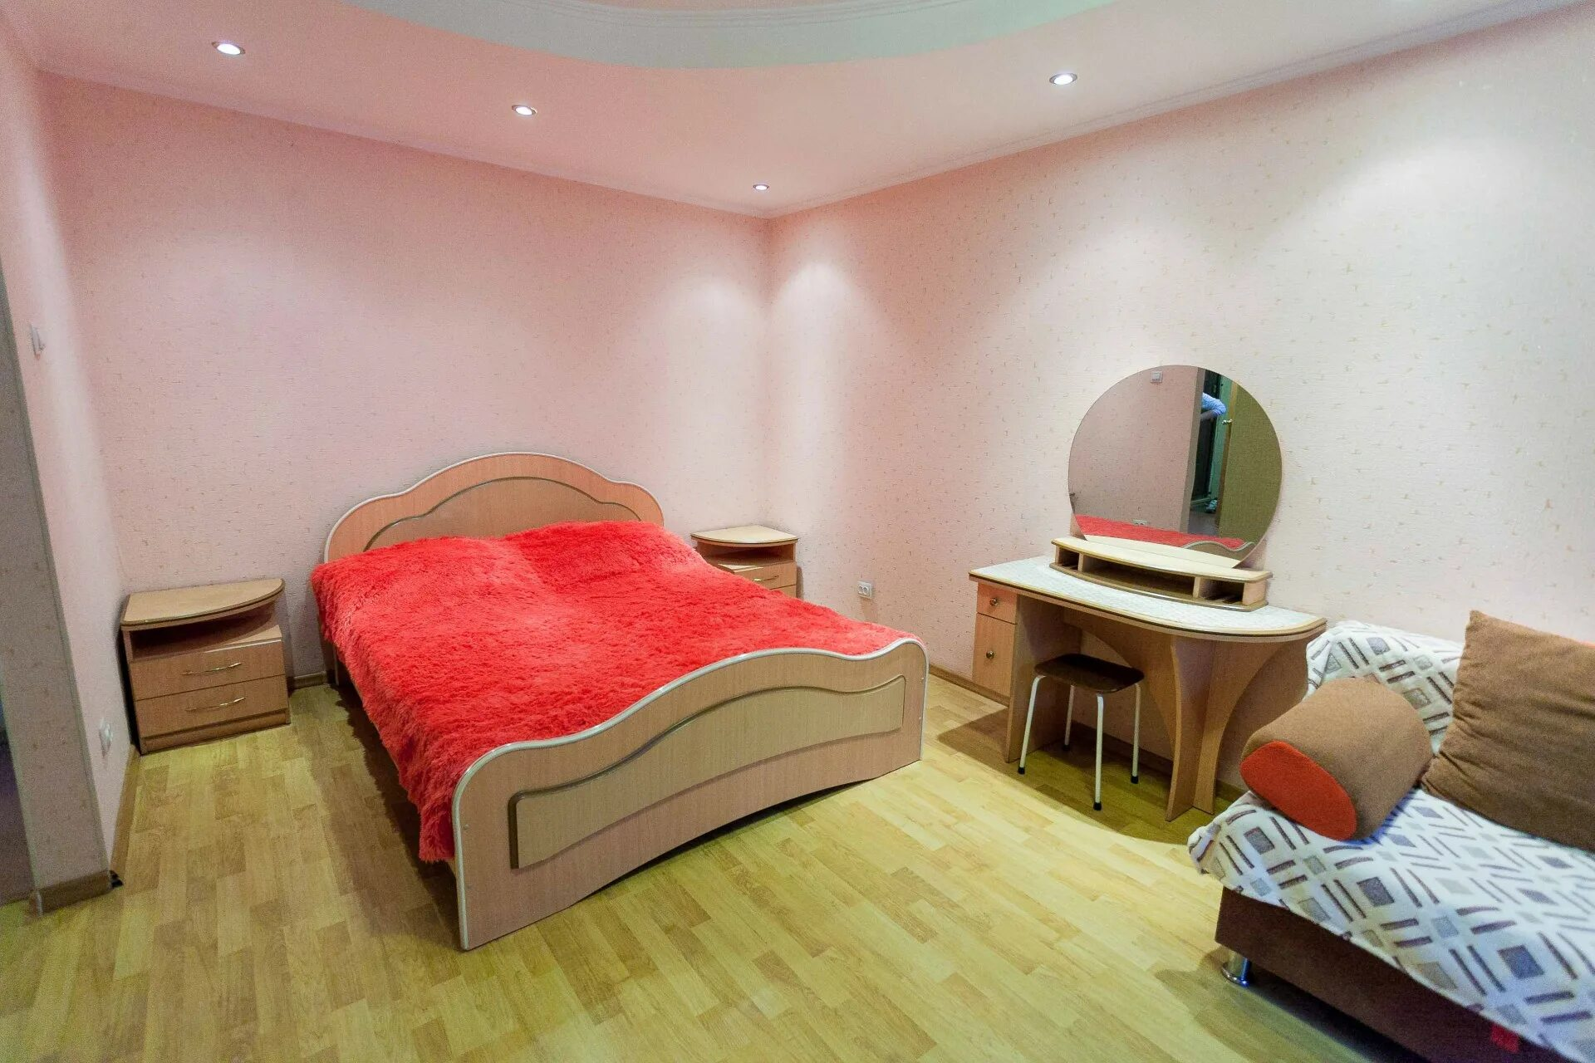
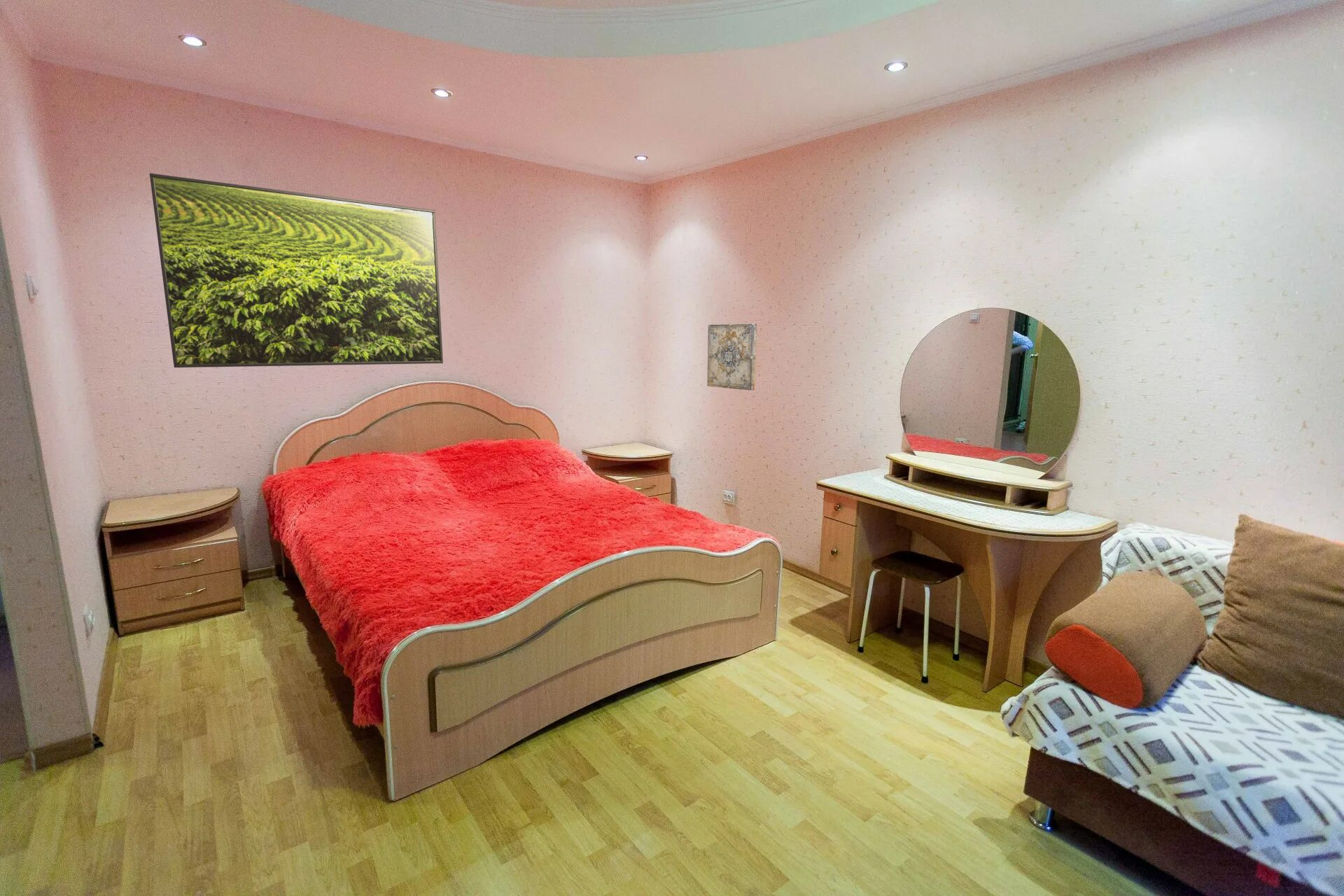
+ wall art (731, 356)
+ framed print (316, 281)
